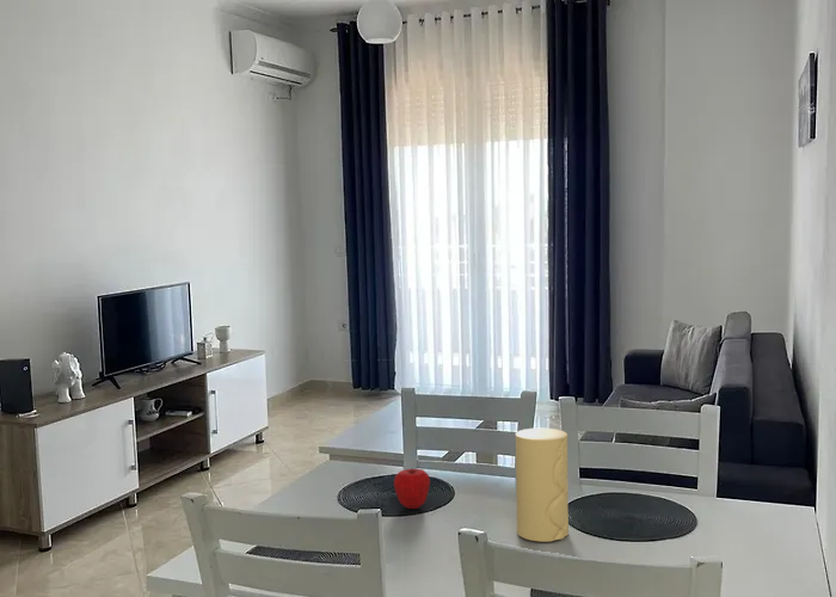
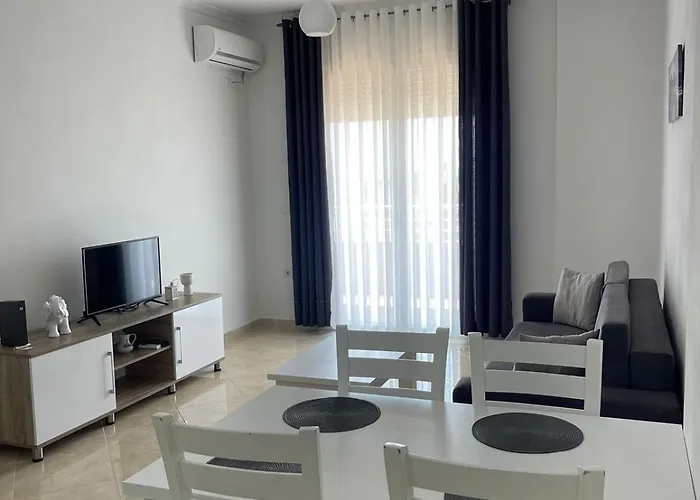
- apple (412, 486)
- decorative vase (541, 482)
